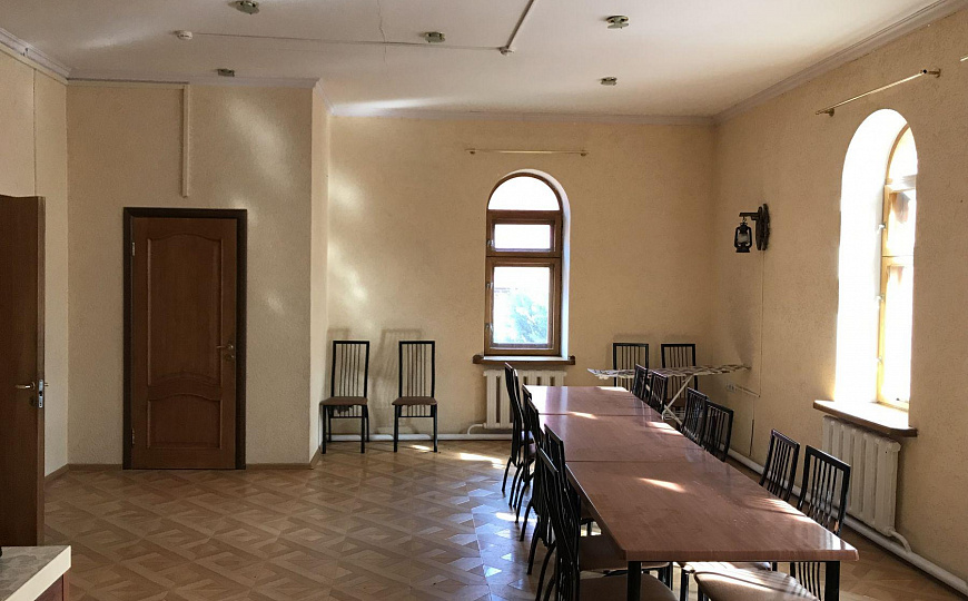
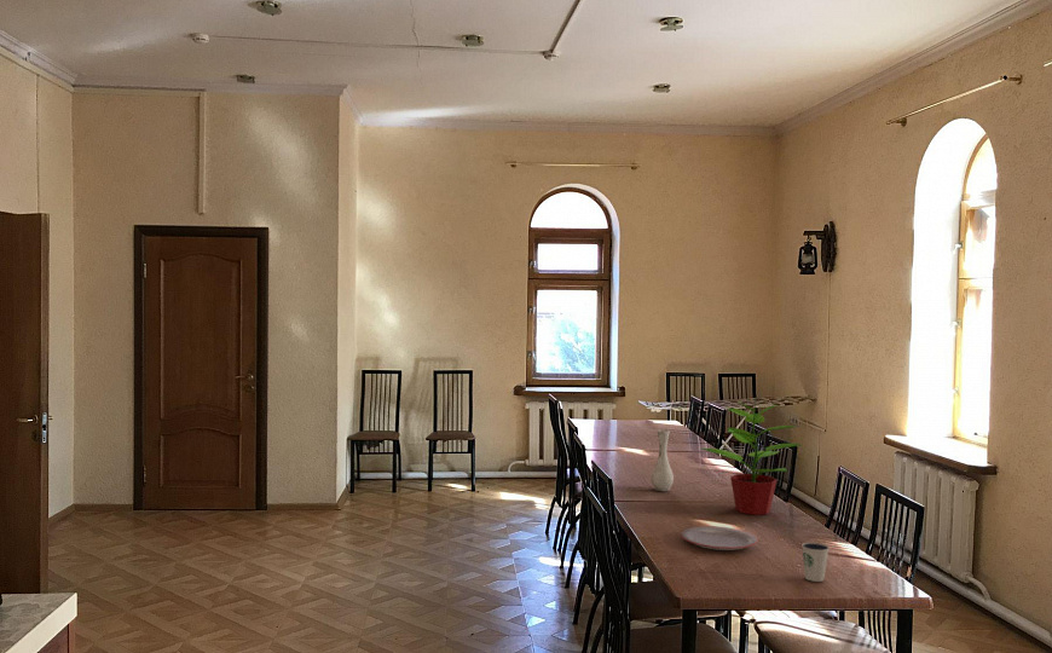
+ vase (663, 460)
+ dixie cup (814, 562)
+ potted plant (750, 453)
+ plate (718, 539)
